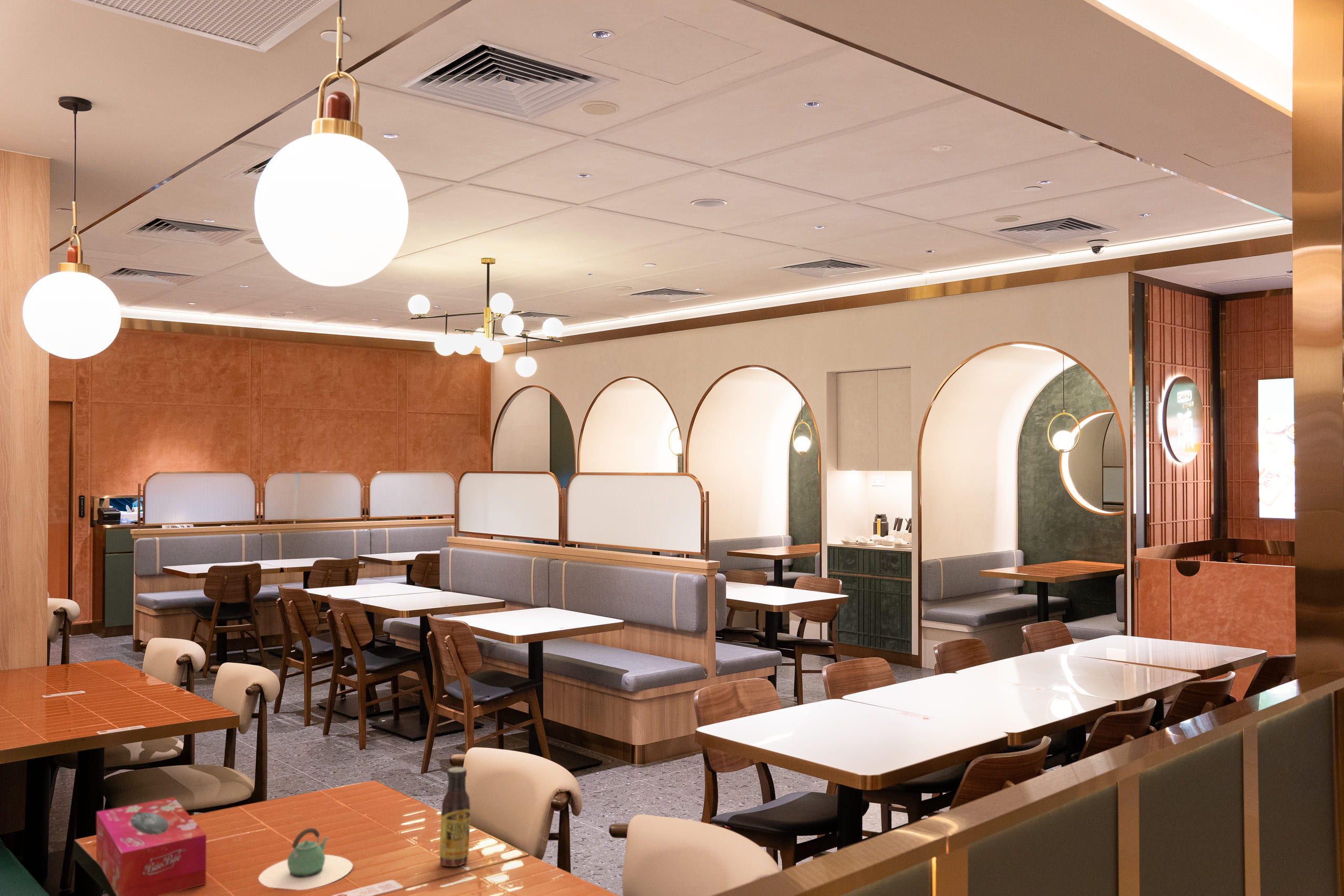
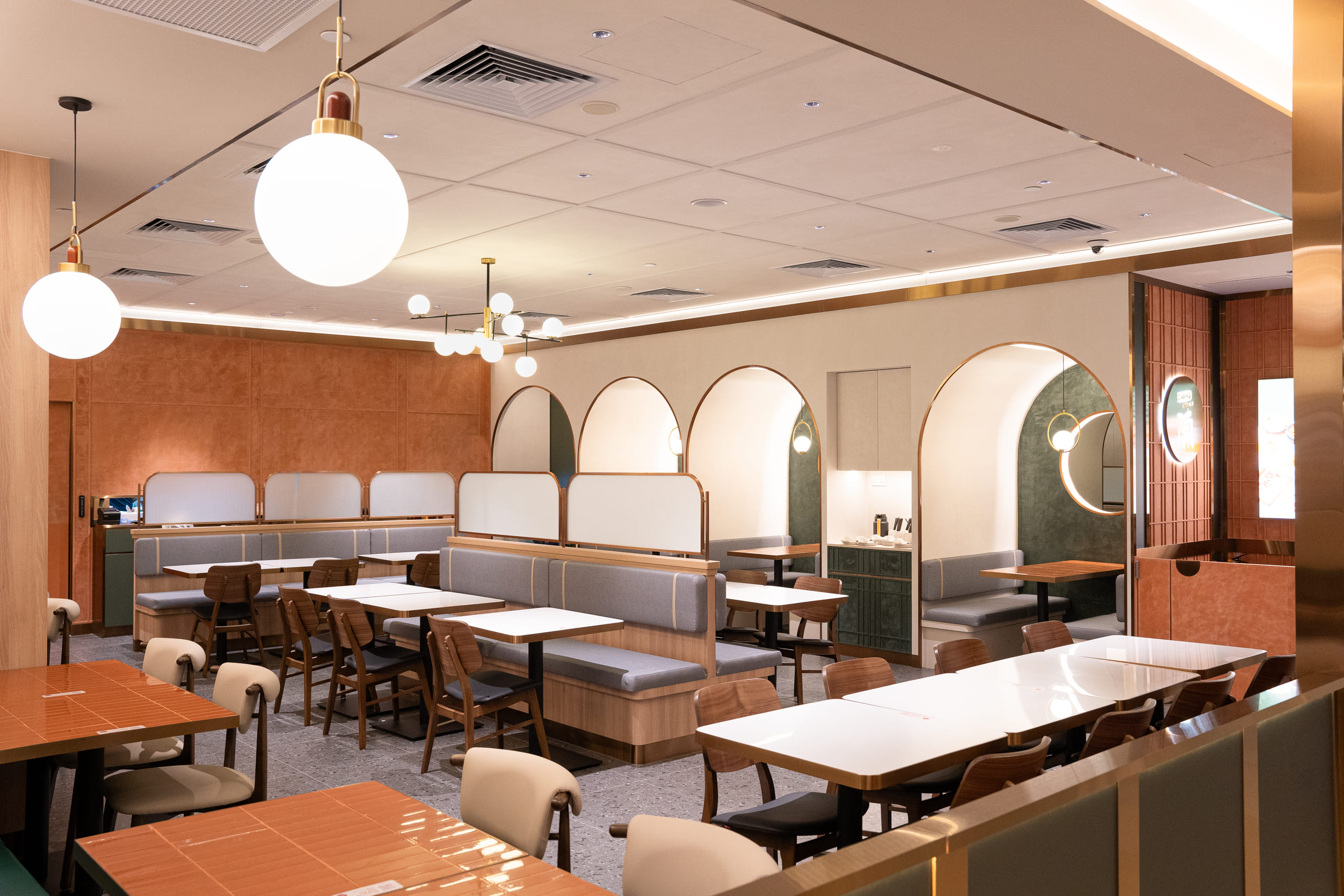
- tissue box (149, 847)
- sauce bottle (455, 816)
- teapot (306, 850)
